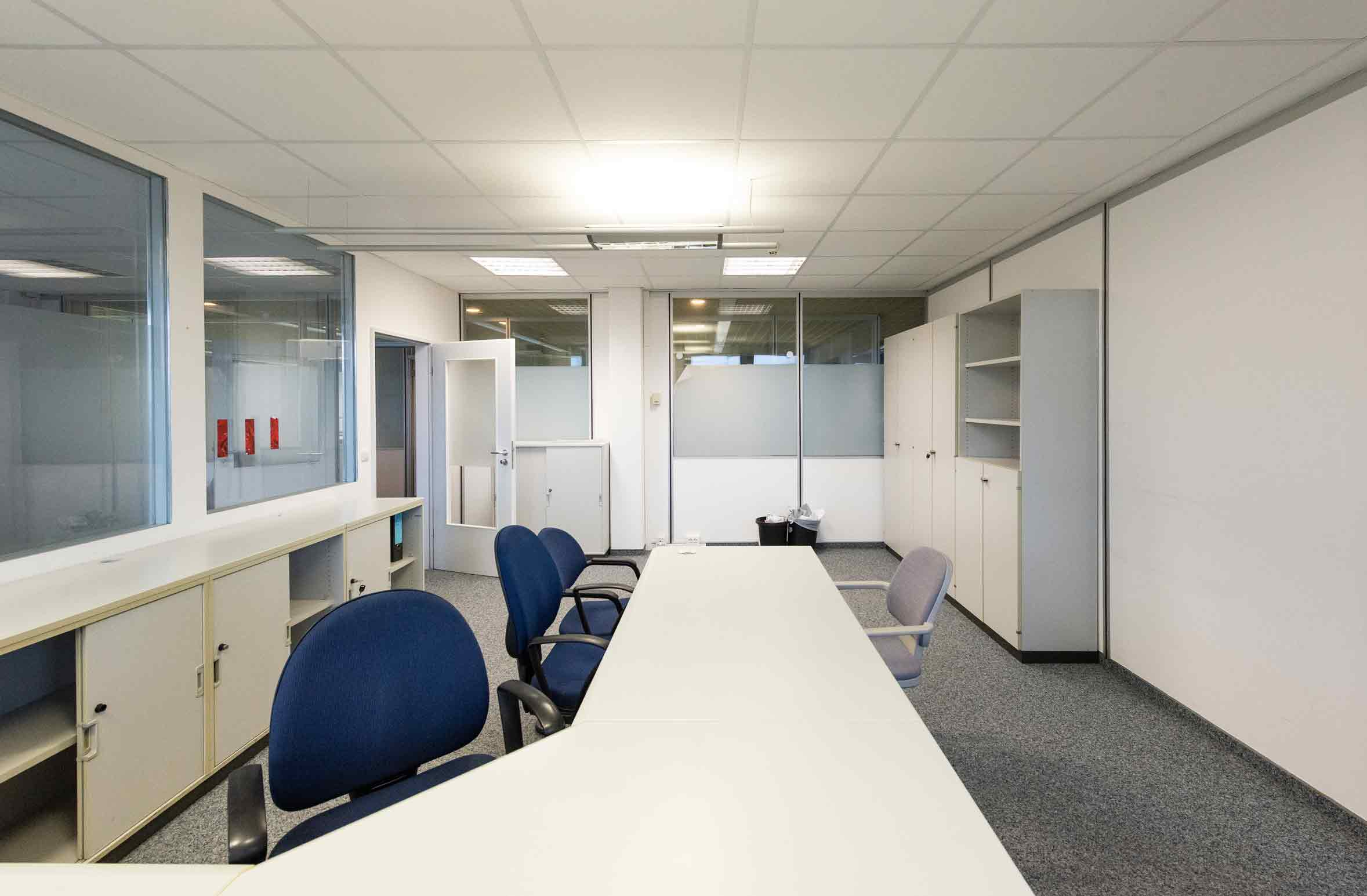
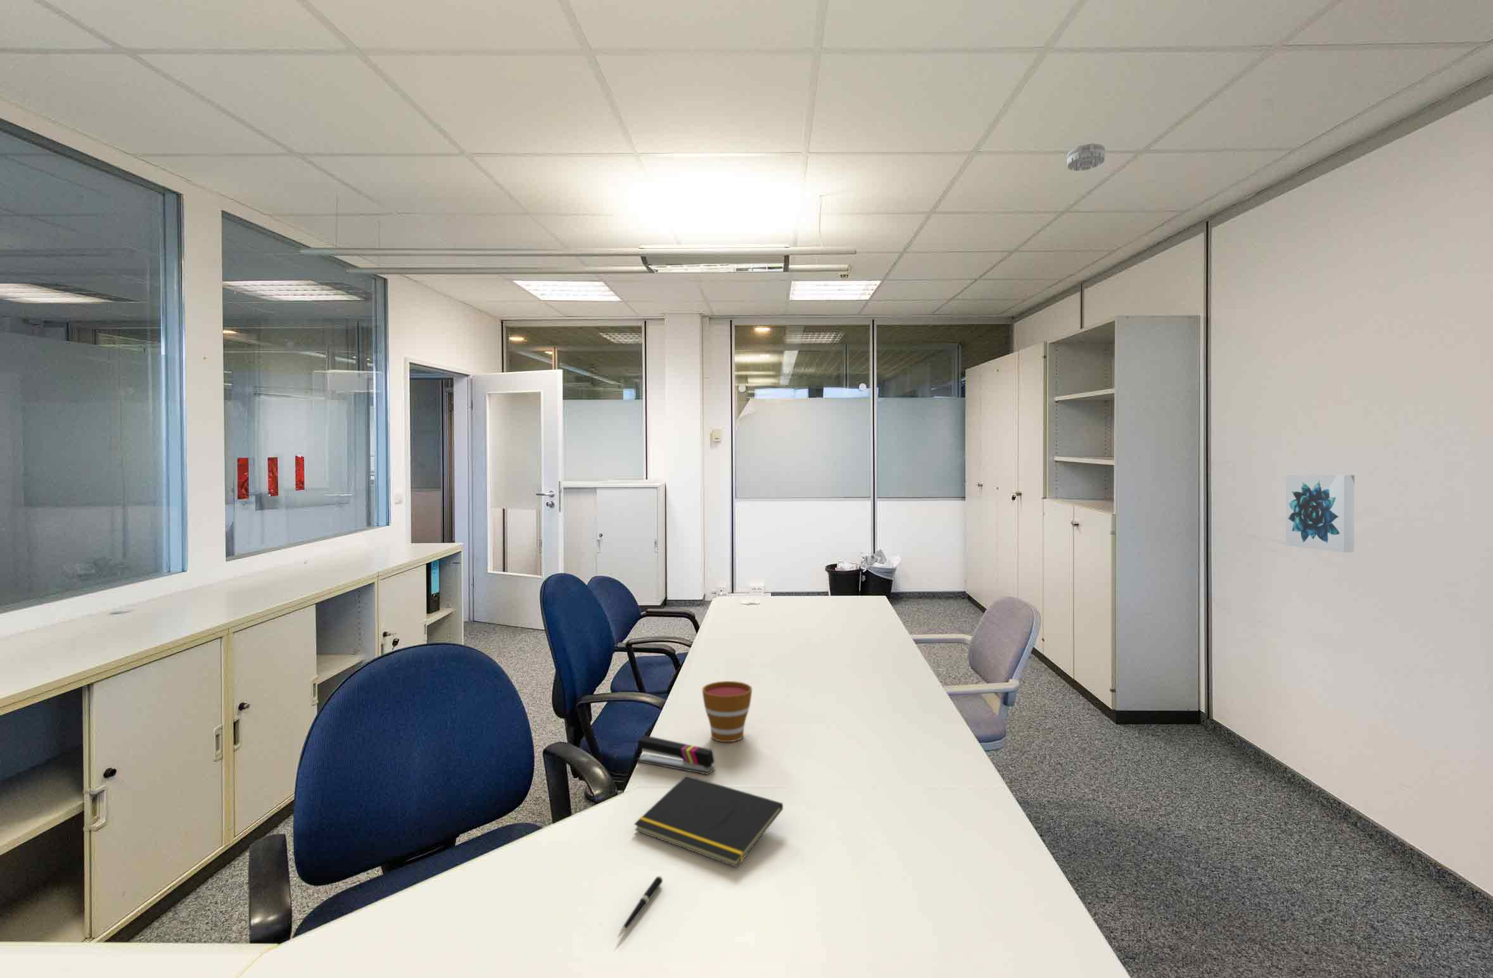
+ stapler (675, 754)
+ notepad (709, 816)
+ pen (640, 905)
+ cup (730, 711)
+ smoke detector (1086, 156)
+ wall art (1318, 512)
